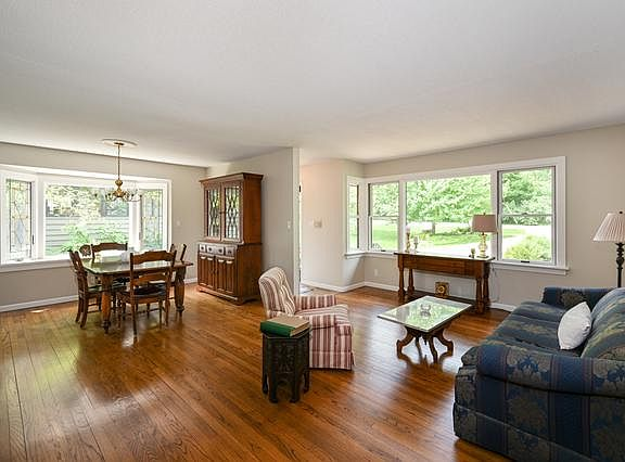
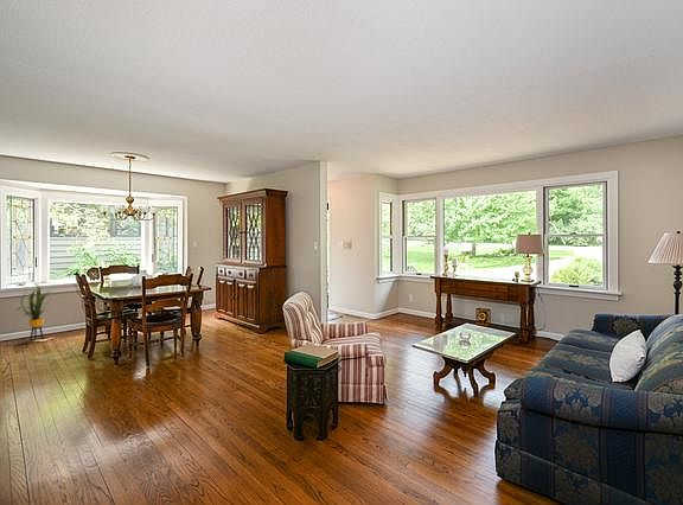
+ house plant (39, 312)
